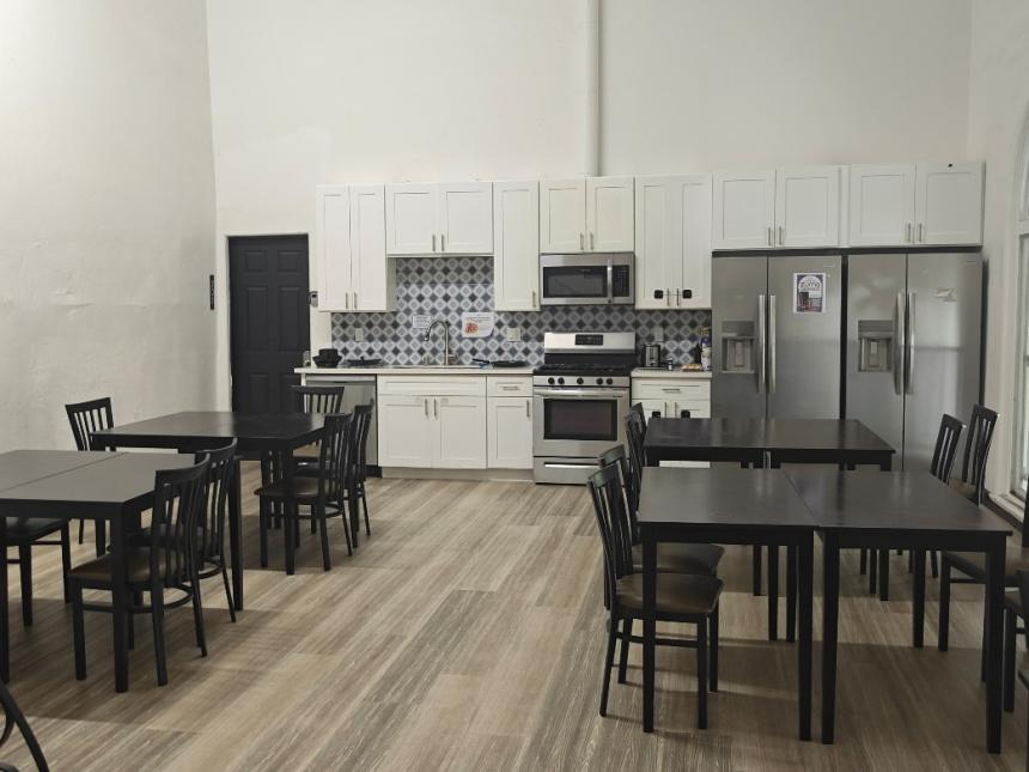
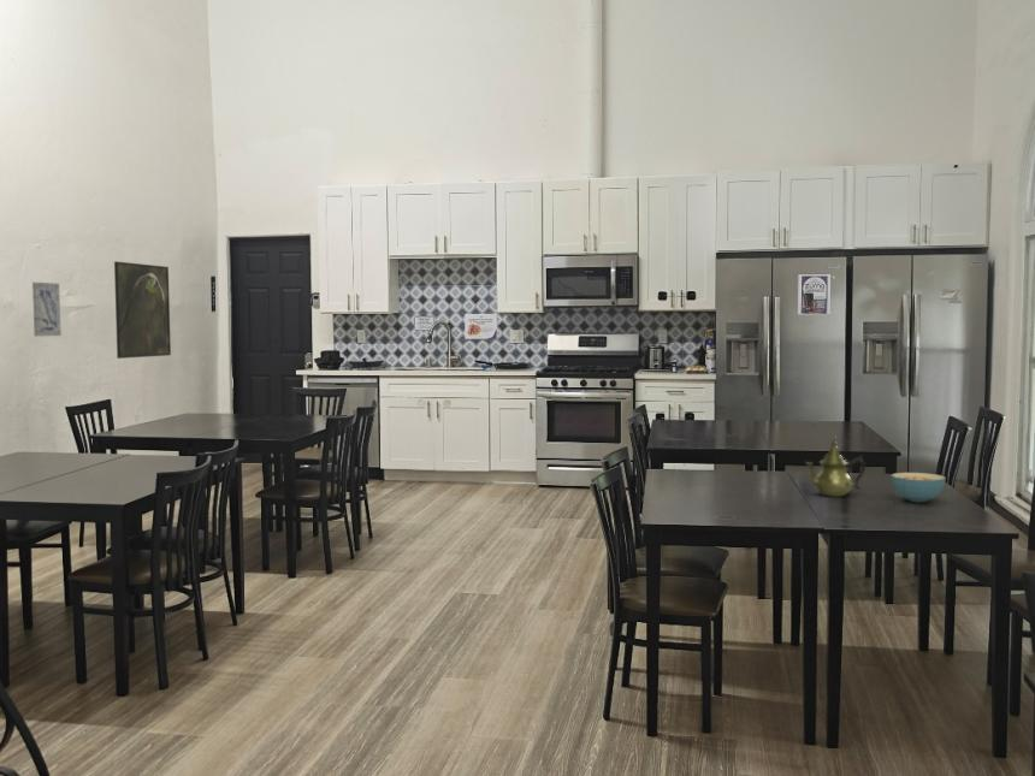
+ teapot (834, 464)
+ cereal bowl (917, 488)
+ wall art (47, 309)
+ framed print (143, 310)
